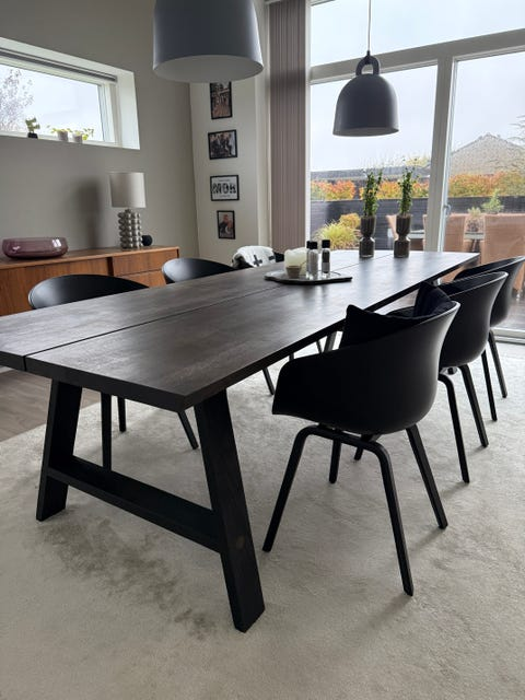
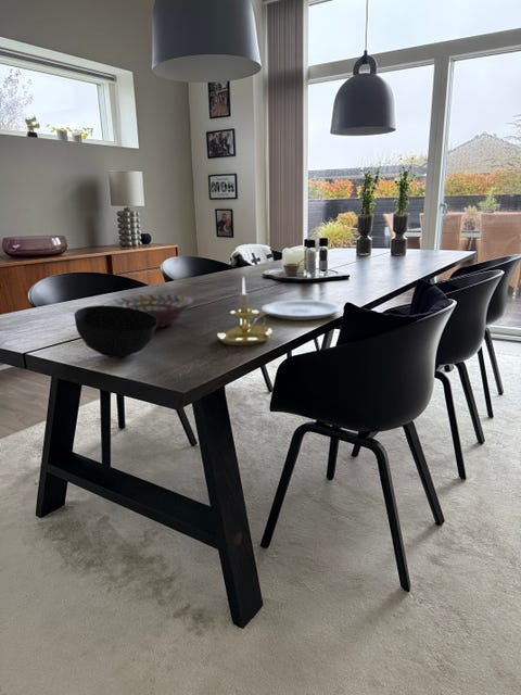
+ candle holder (246, 307)
+ decorative bowl (149, 313)
+ plate (301, 311)
+ bowl (118, 332)
